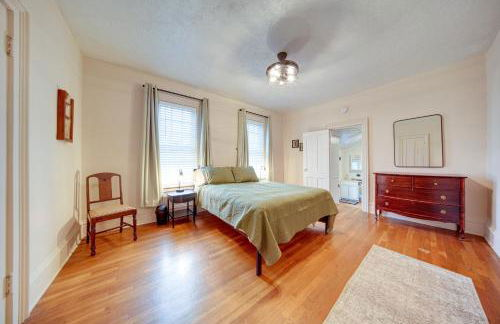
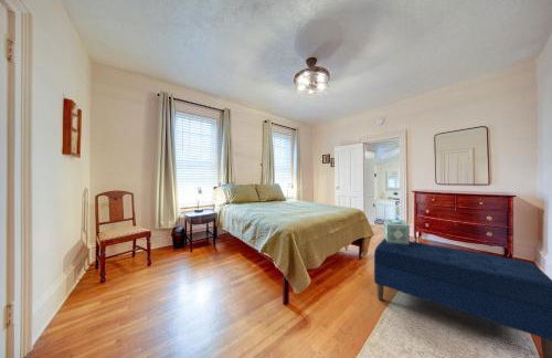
+ bench (446, 282)
+ decorative box (395, 231)
